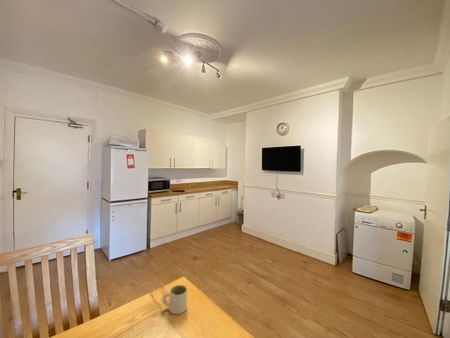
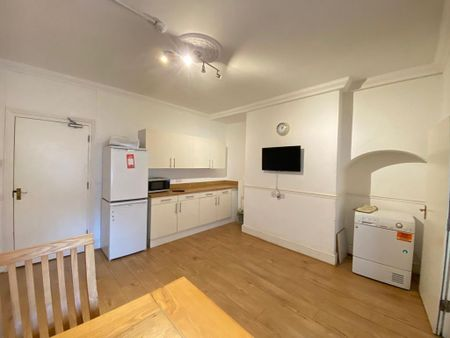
- mug (174, 298)
